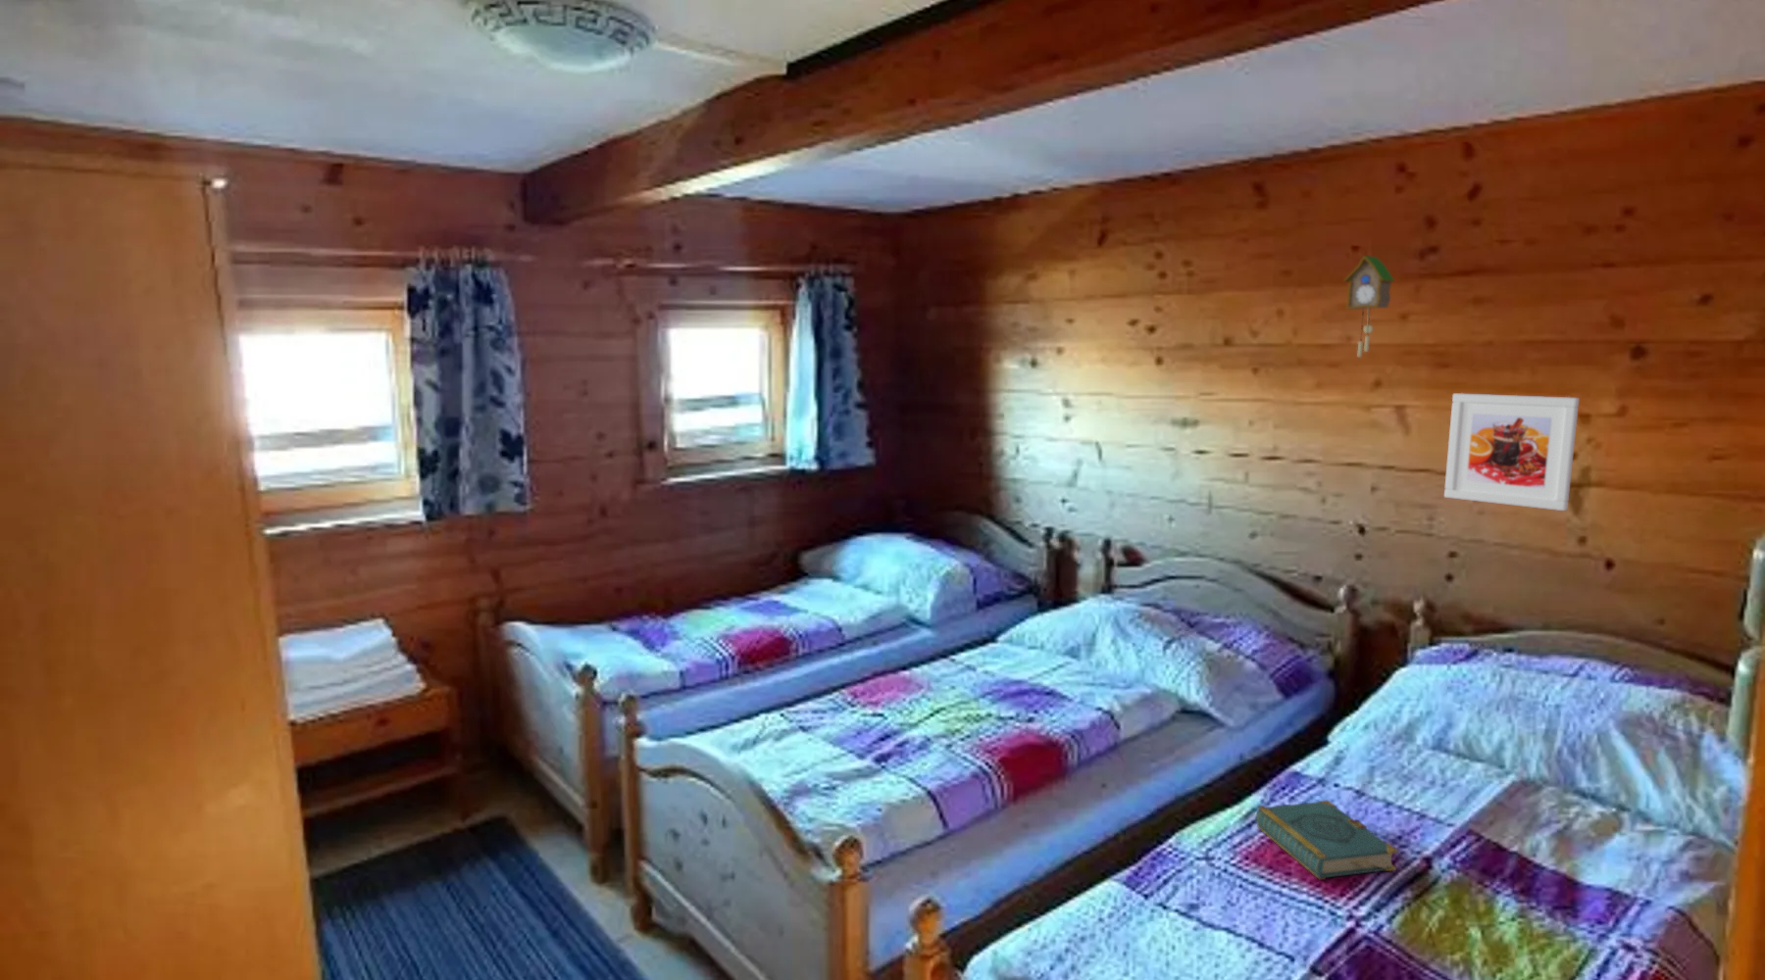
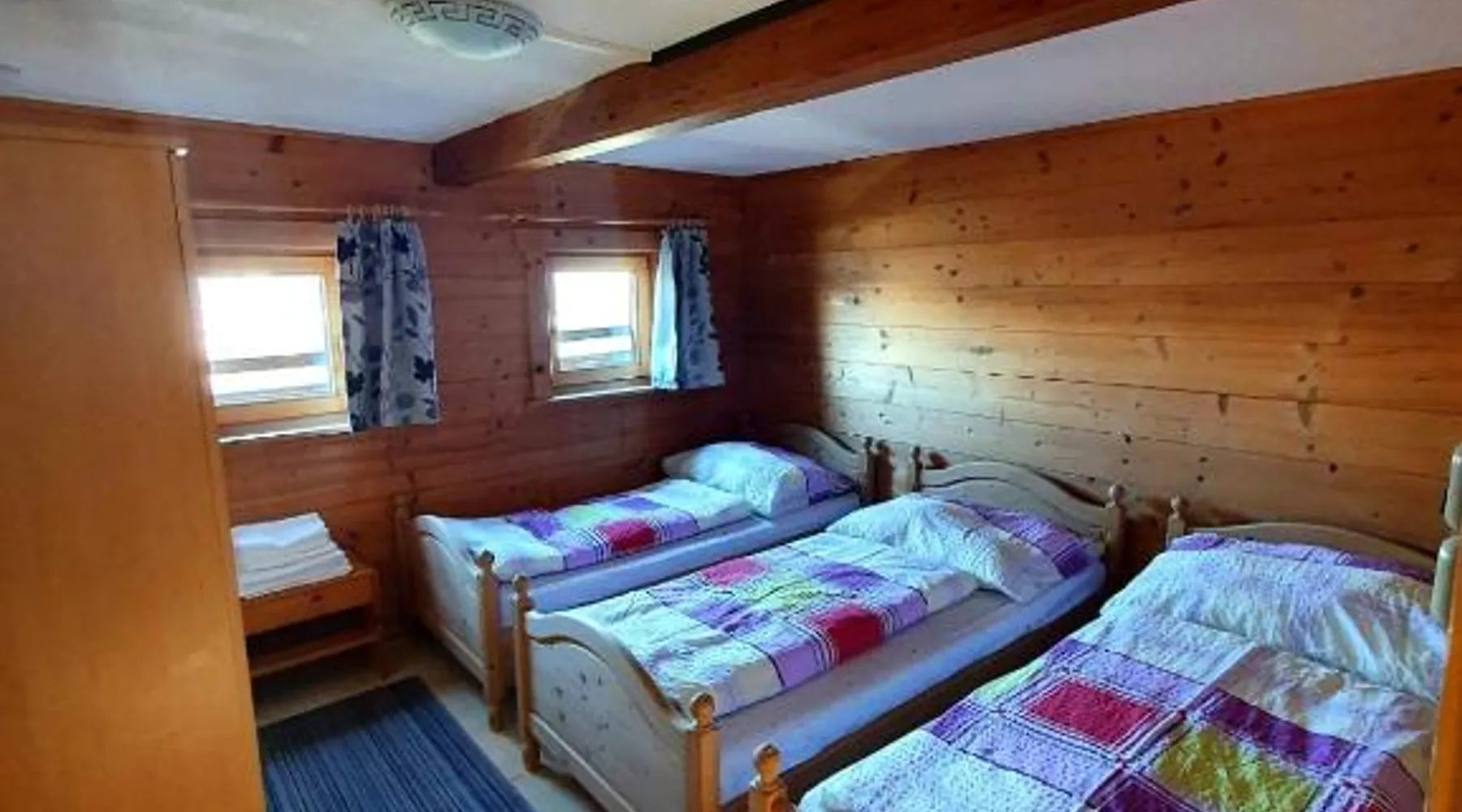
- book (1324, 838)
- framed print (1508, 450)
- cuckoo clock (1365, 307)
